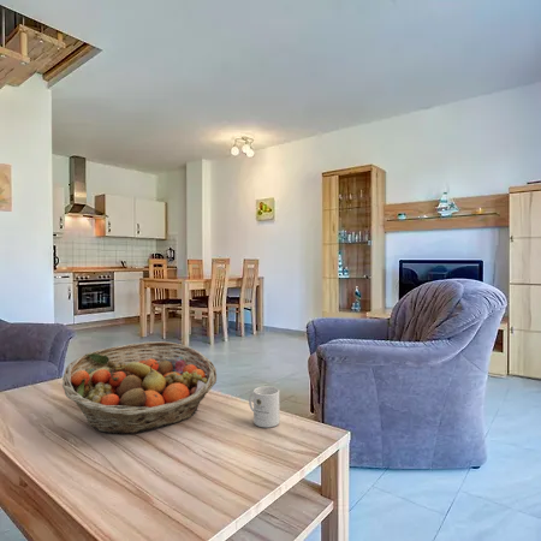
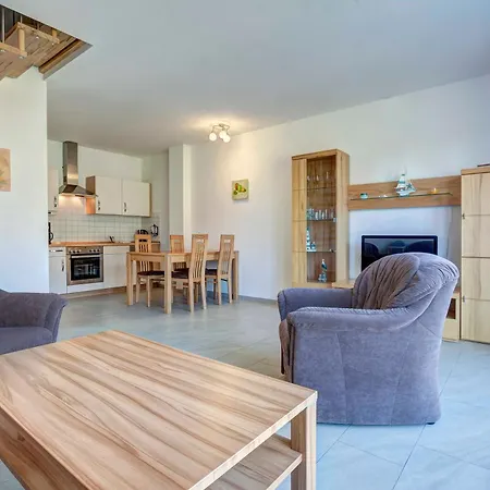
- fruit basket (144, 382)
- mug (262, 404)
